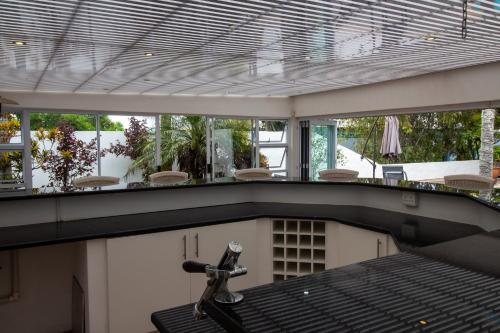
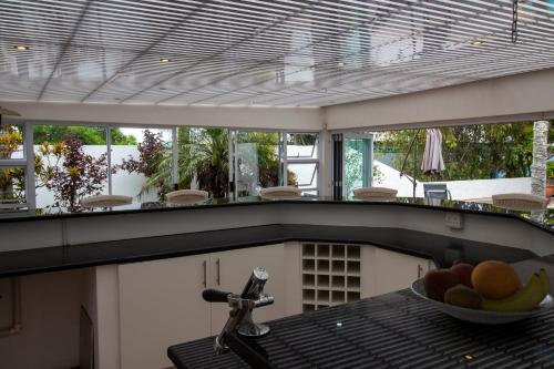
+ fruit bowl (478, 285)
